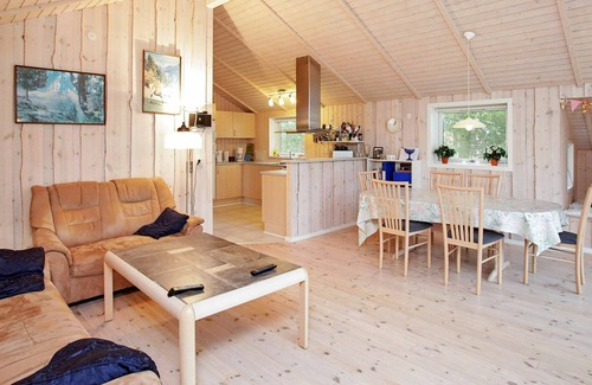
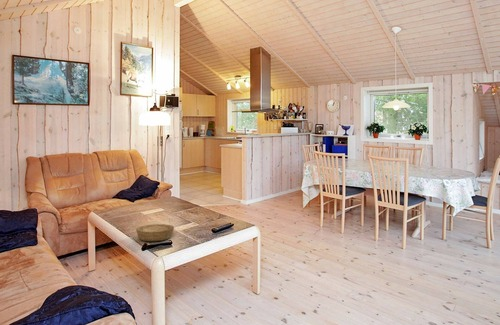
+ bowl (155, 232)
